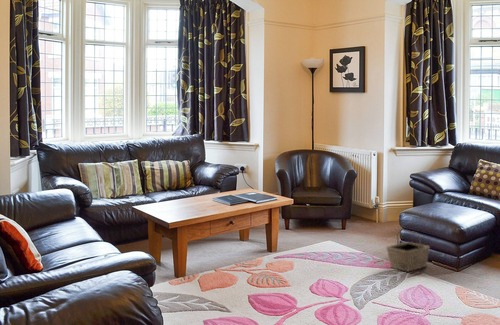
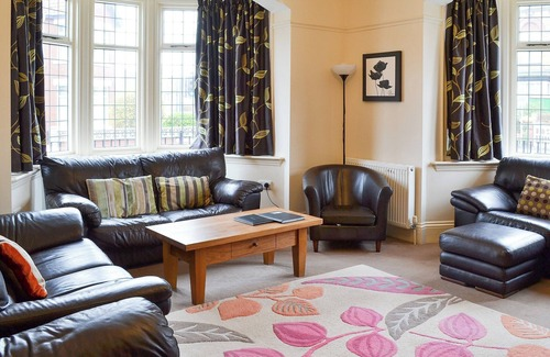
- basket (408, 248)
